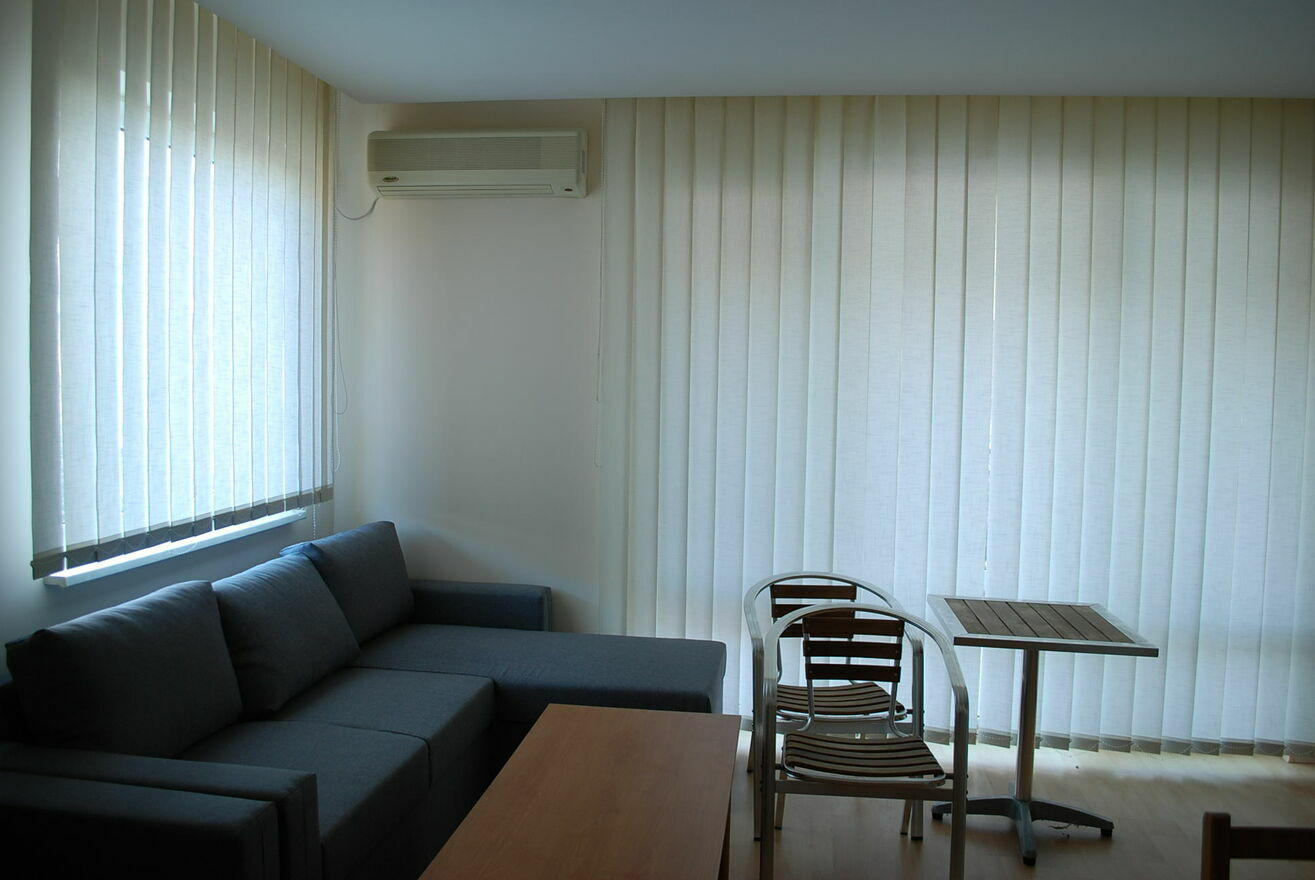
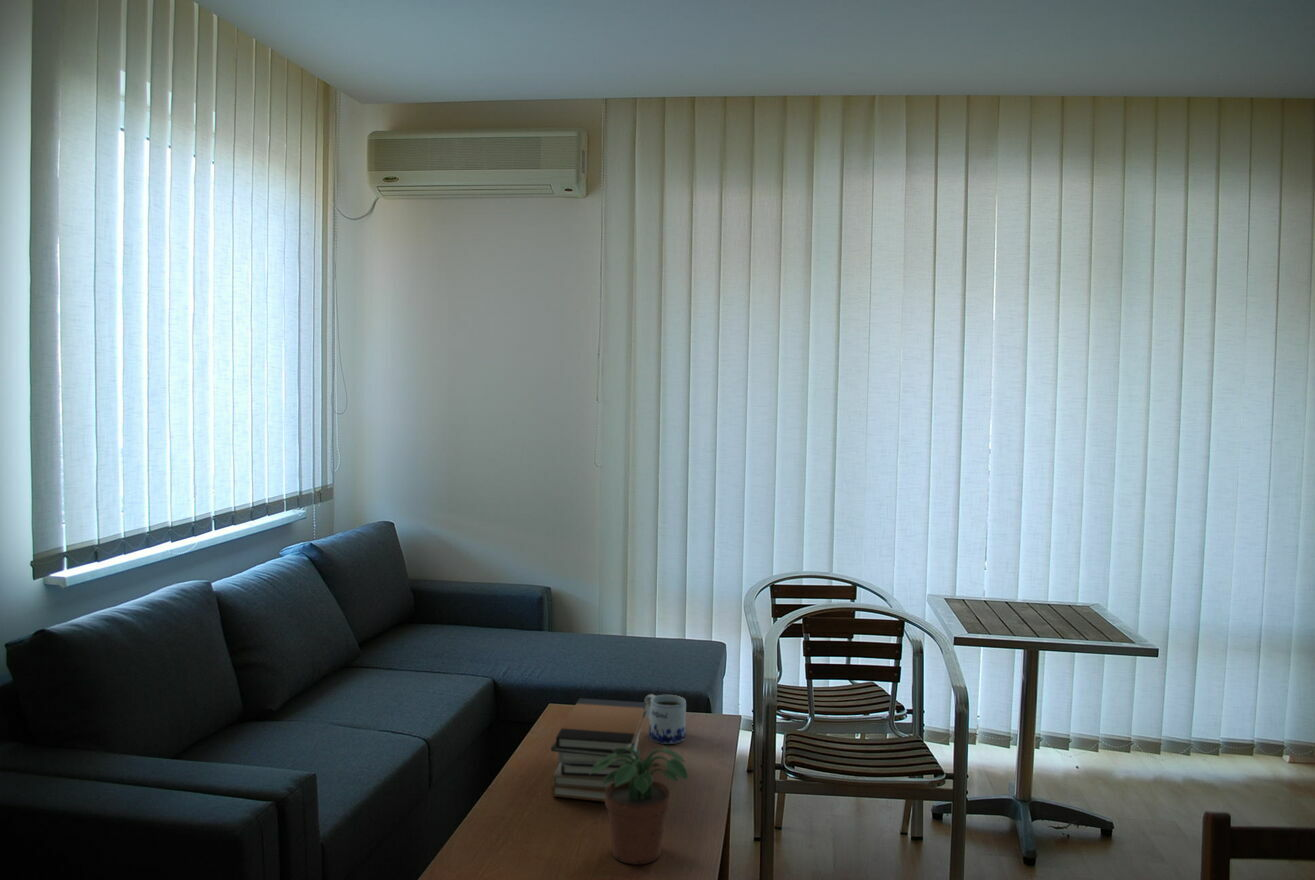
+ potted plant (639, 802)
+ book stack (601, 747)
+ mug (664, 717)
